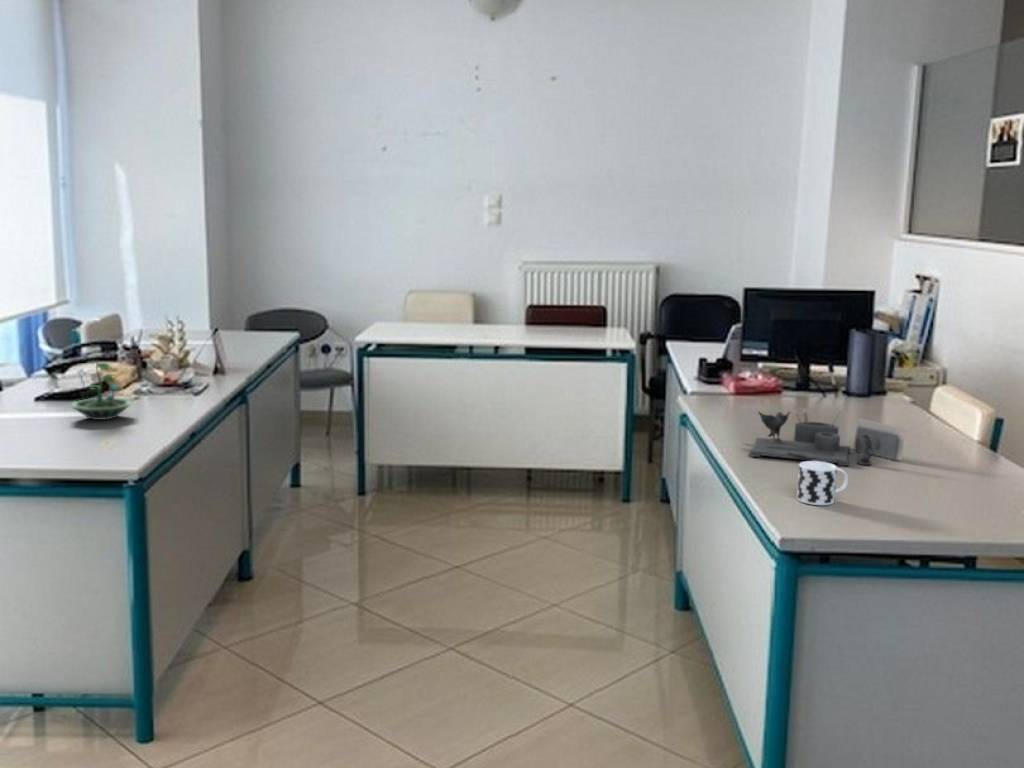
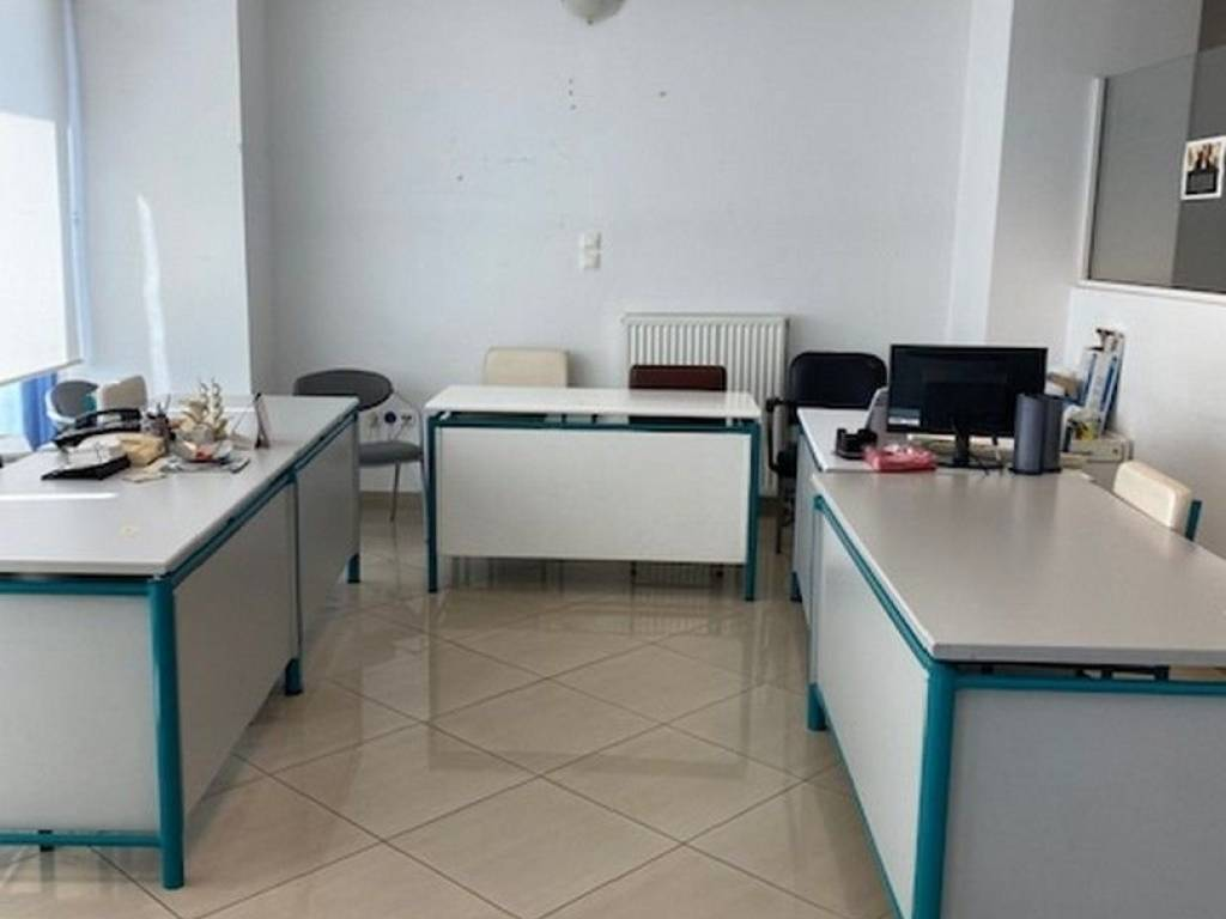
- desk organizer (823, 432)
- terrarium (98, 371)
- cup (823, 483)
